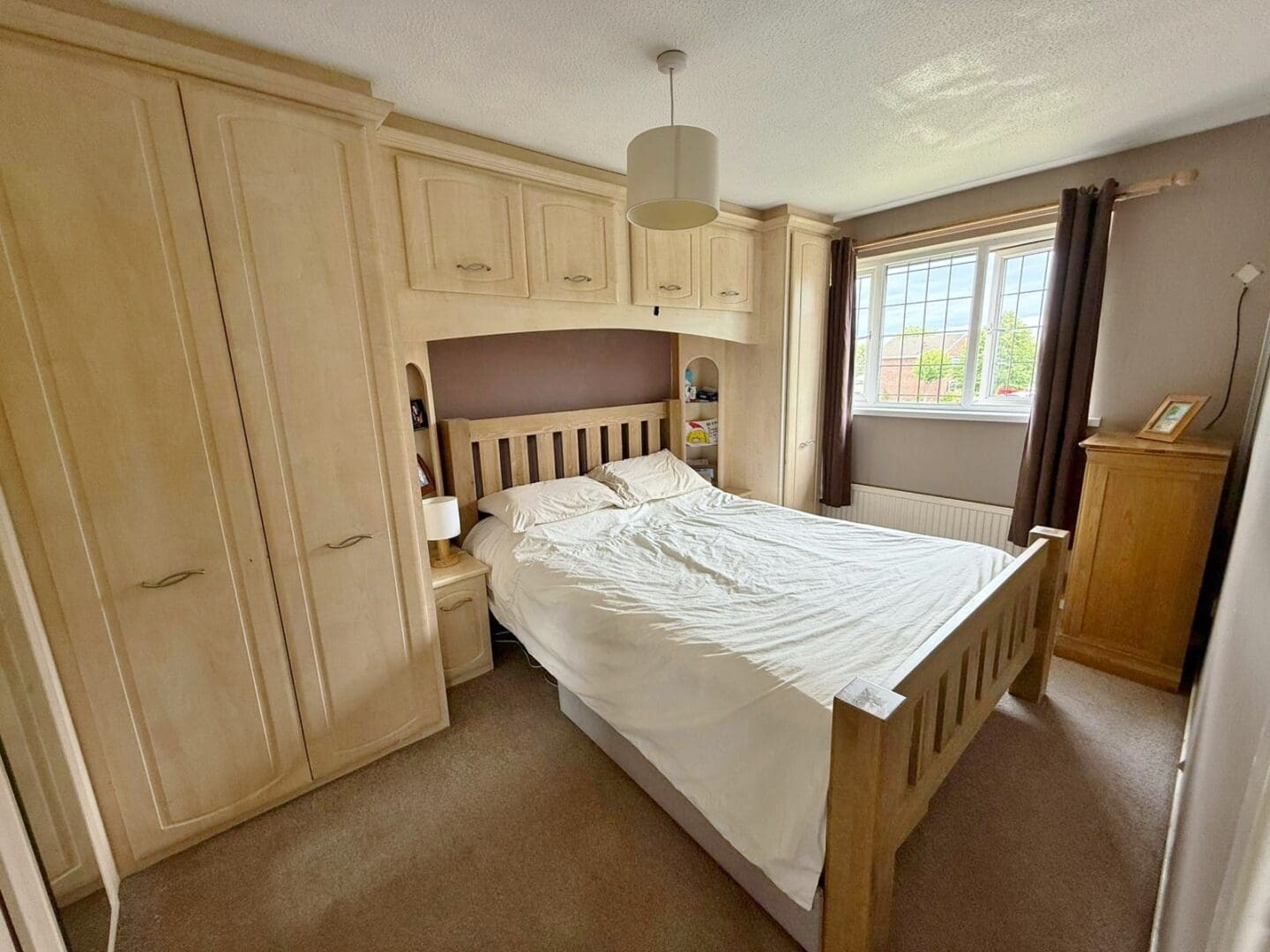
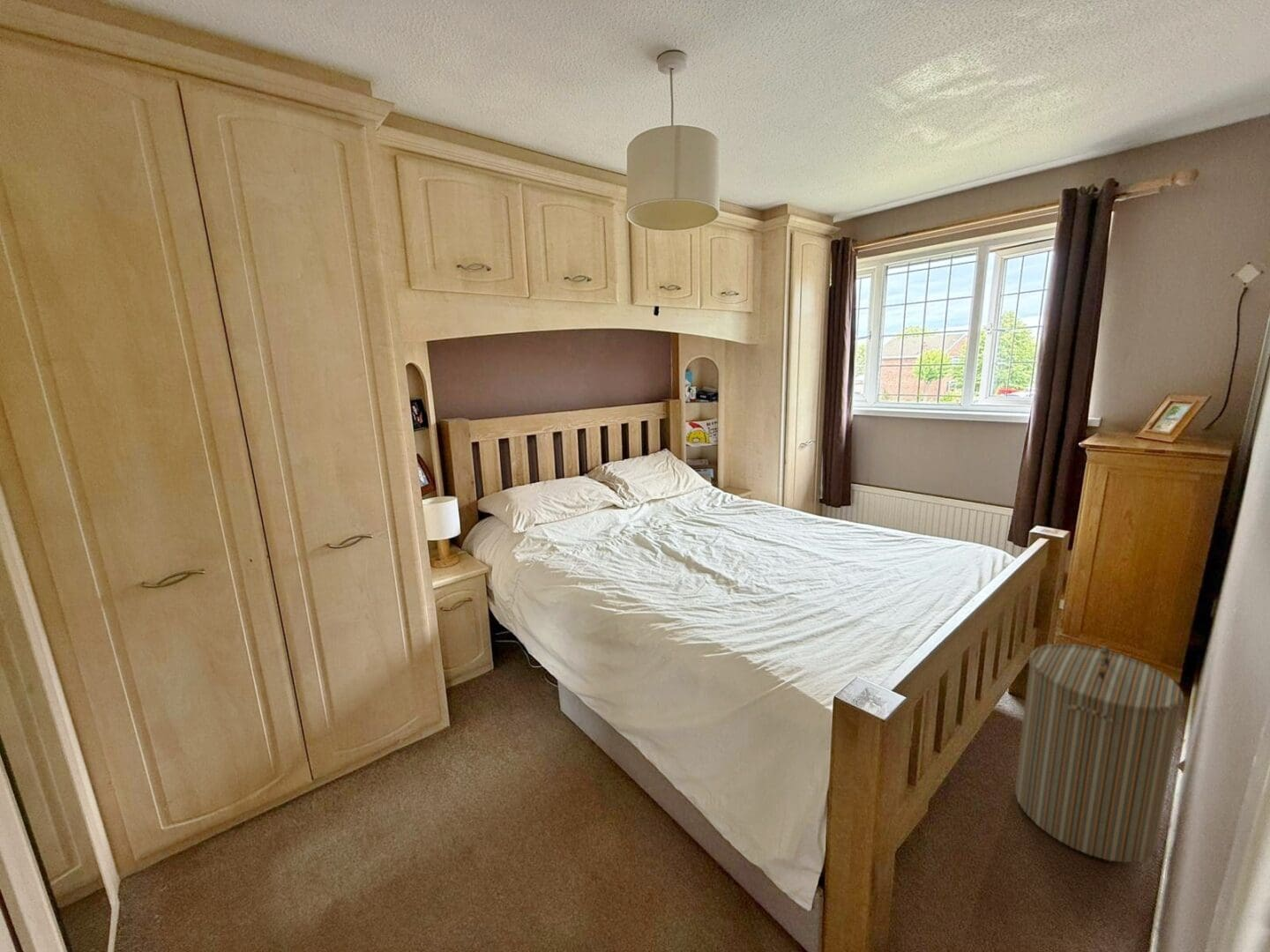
+ laundry hamper (1092, 734)
